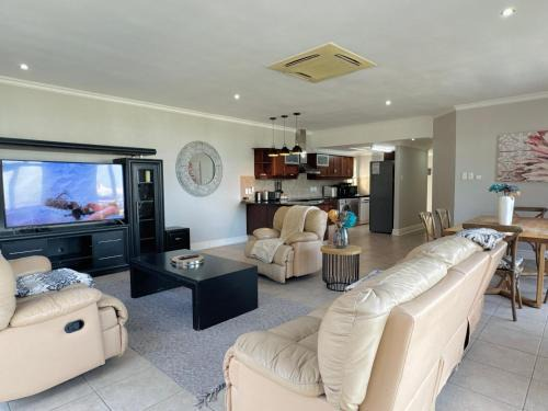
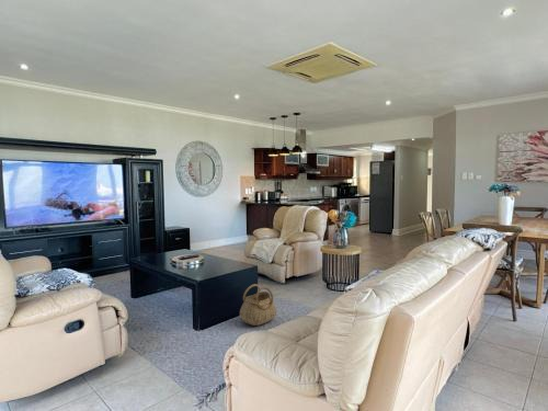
+ basket (258, 302)
